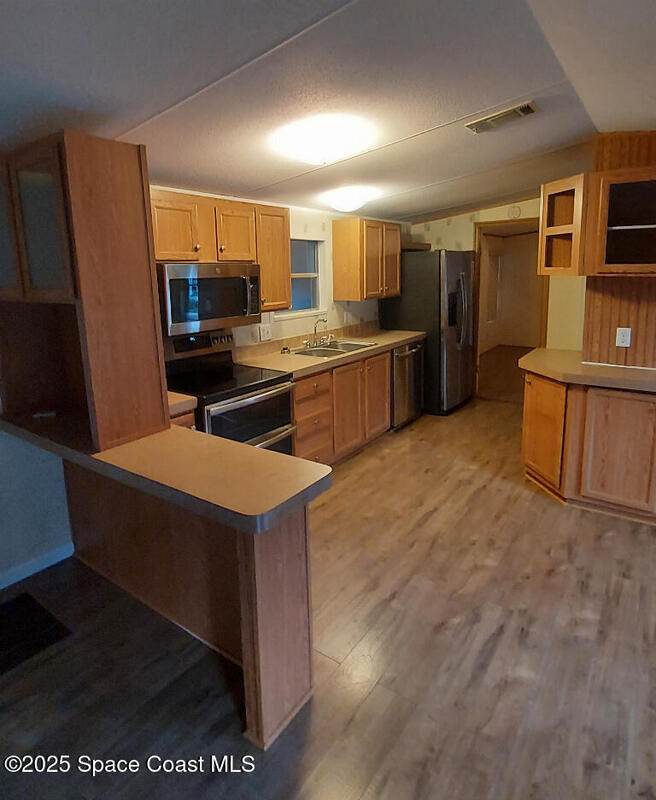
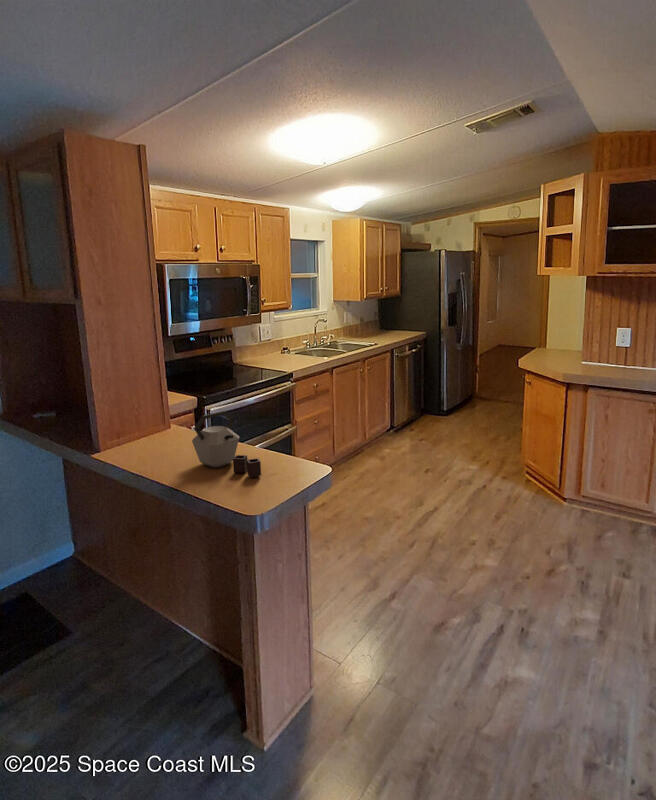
+ kettle (229, 442)
